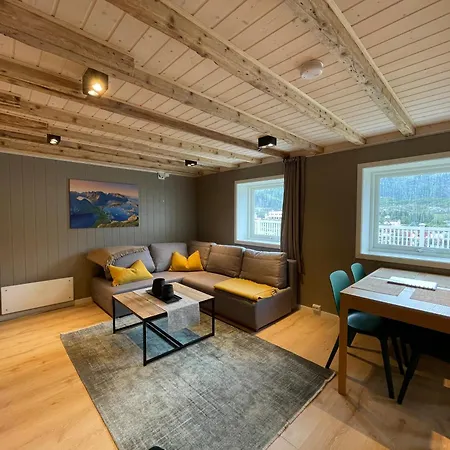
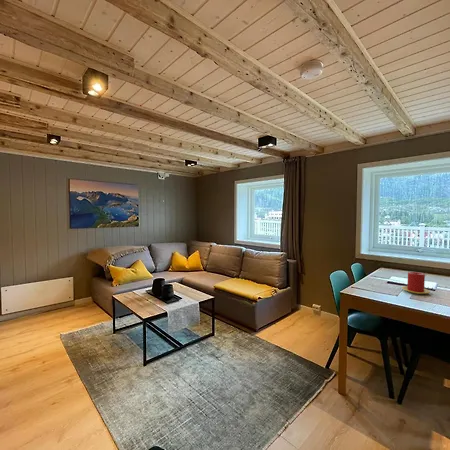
+ candle (415, 282)
